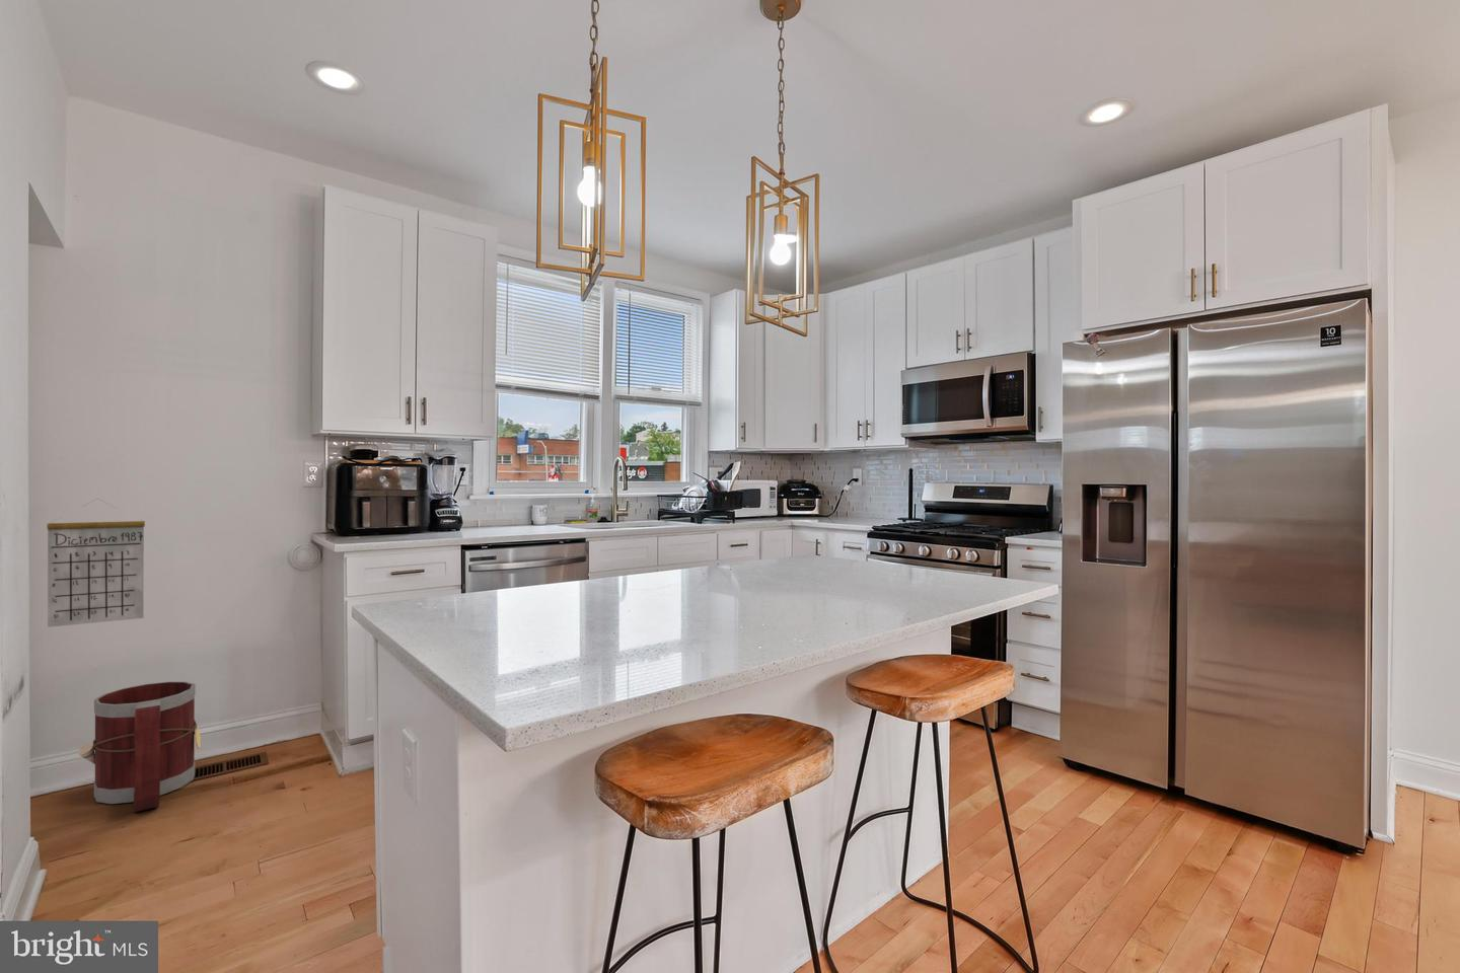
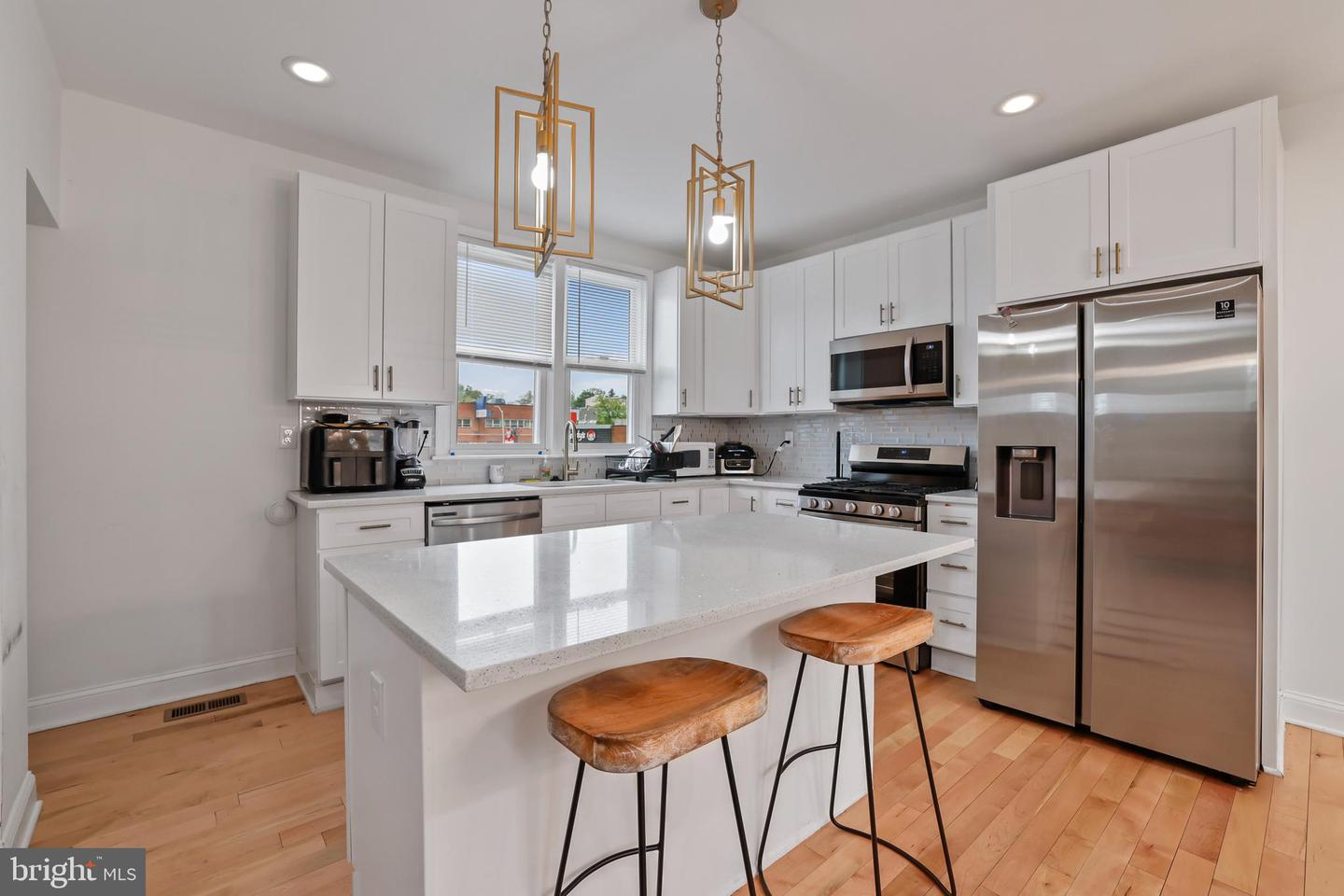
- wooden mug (137, 748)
- calendar (98, 559)
